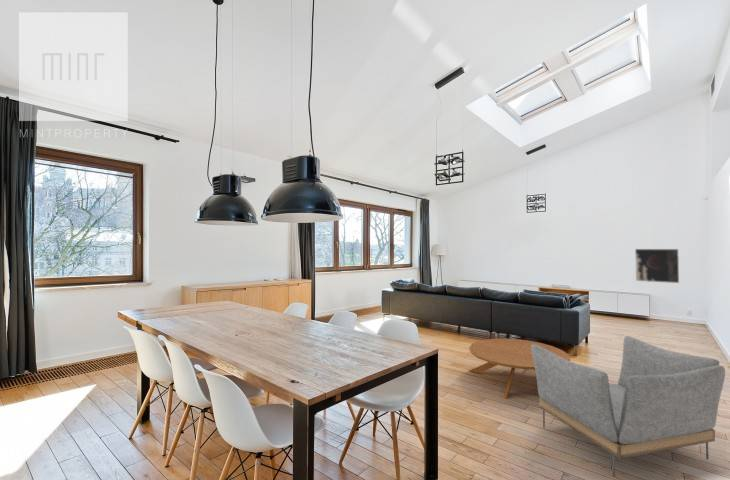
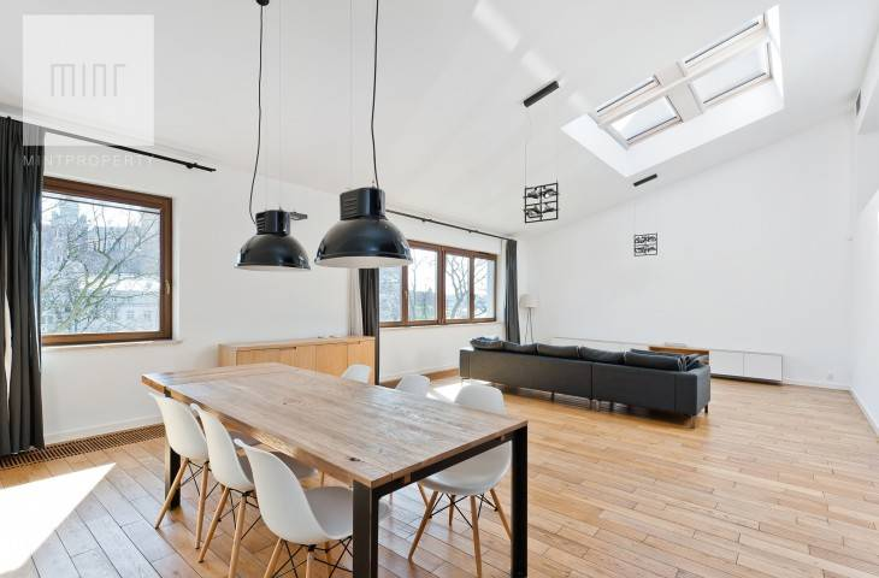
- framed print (656, 265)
- coffee table (517, 366)
- armchair (625, 399)
